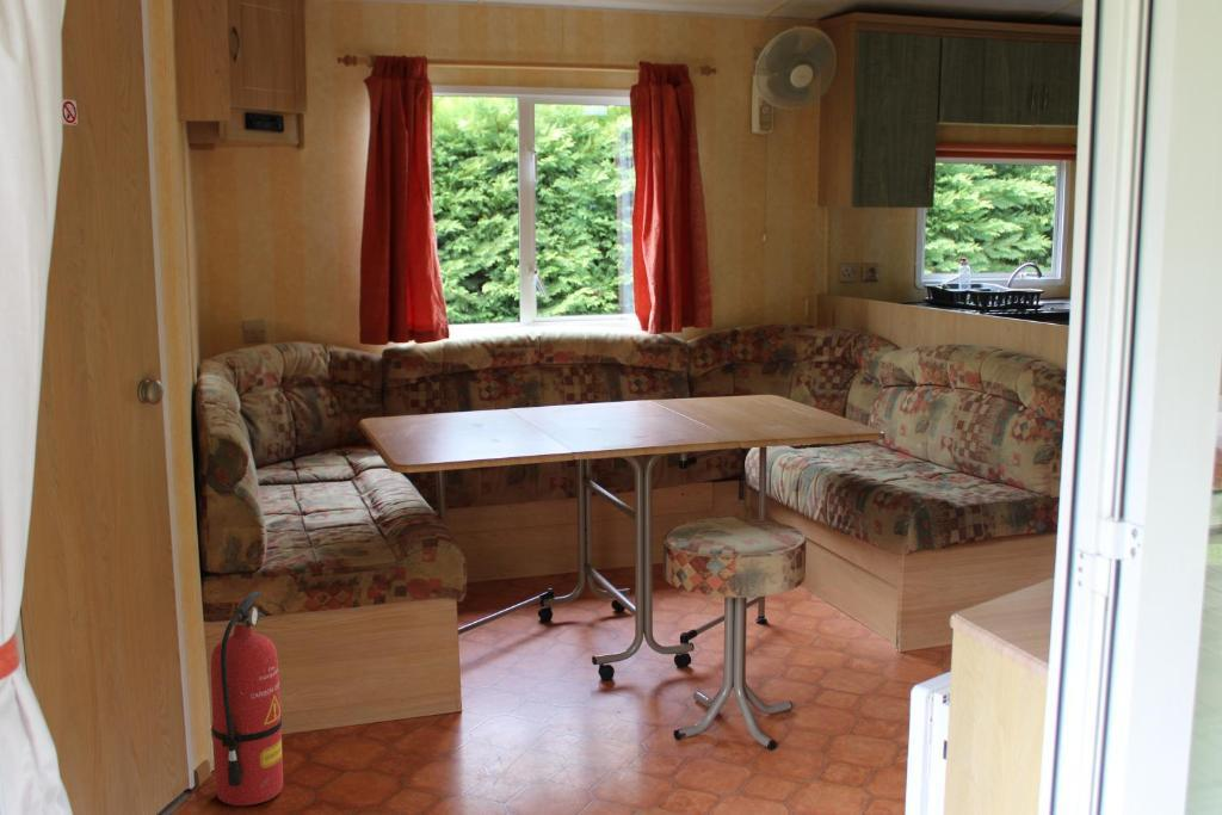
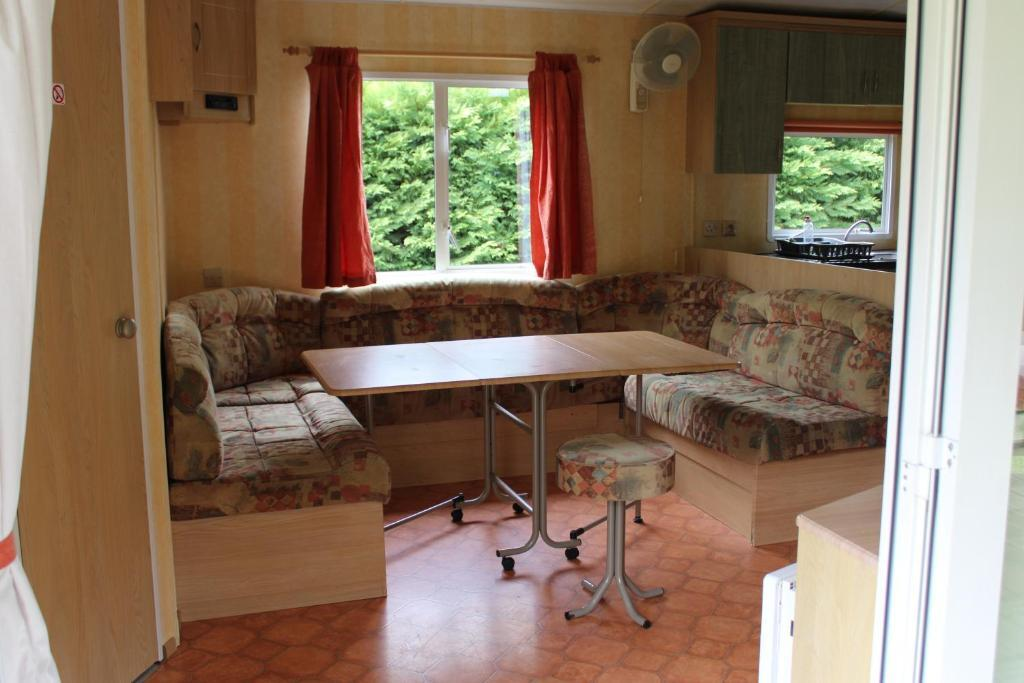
- fire extinguisher (245, 698)
